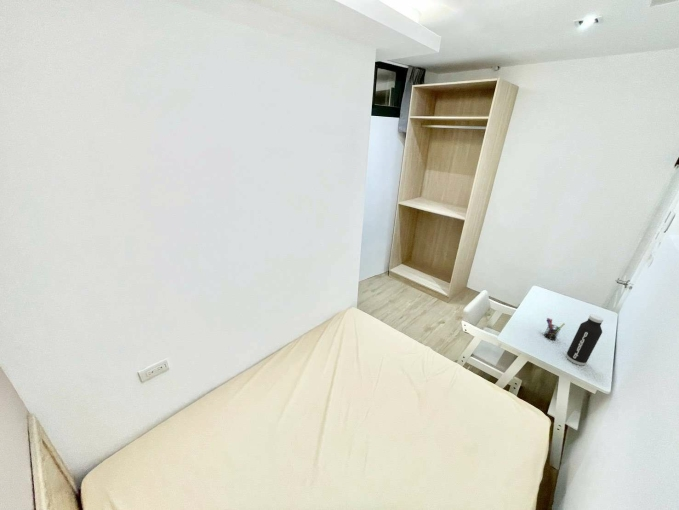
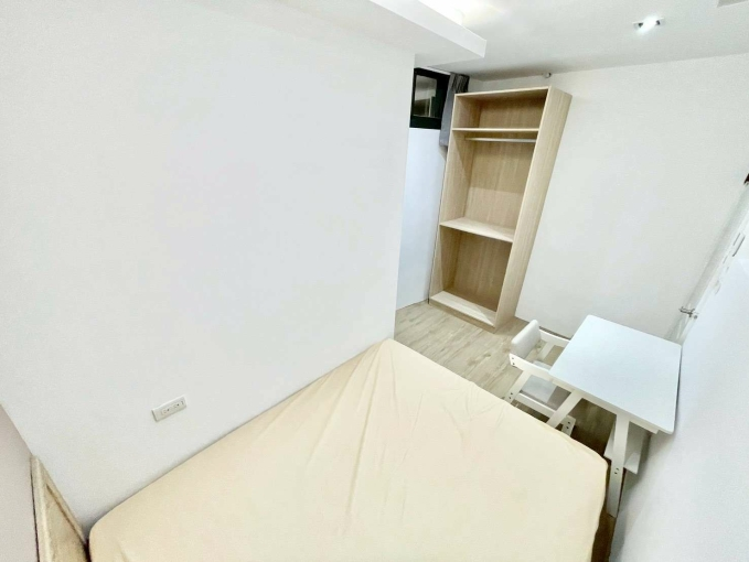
- water bottle (585, 339)
- pen holder (553, 329)
